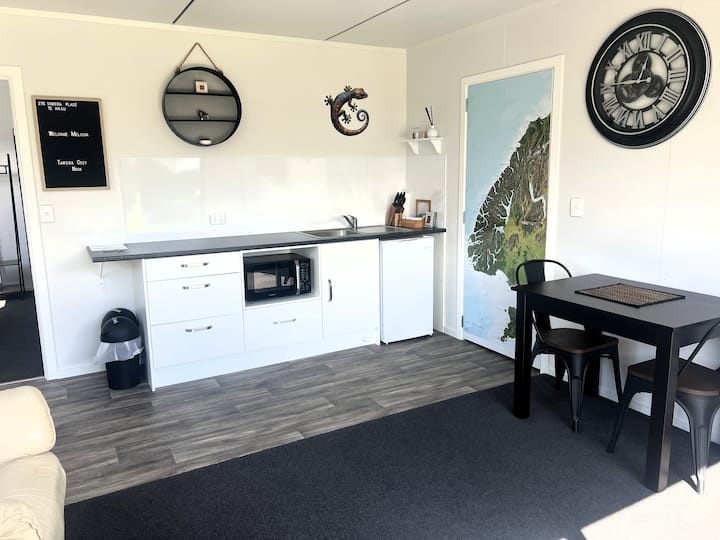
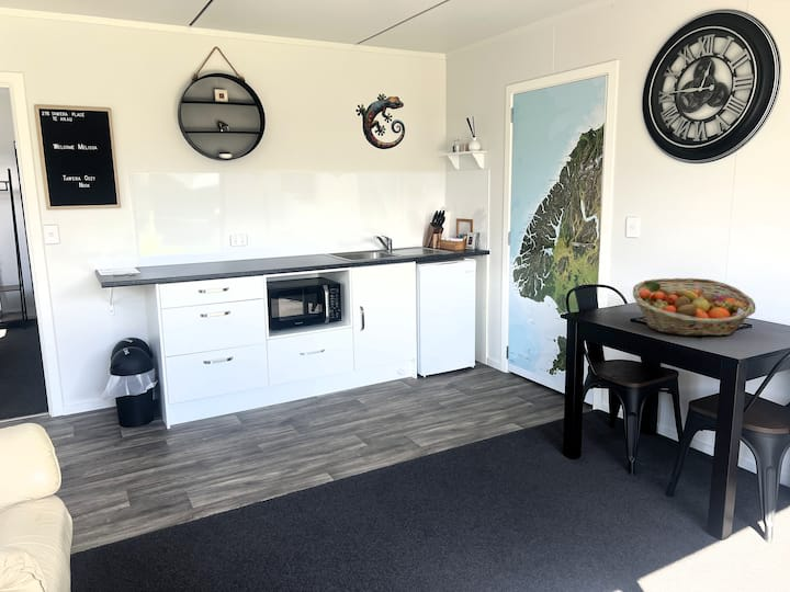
+ fruit basket (690, 306)
